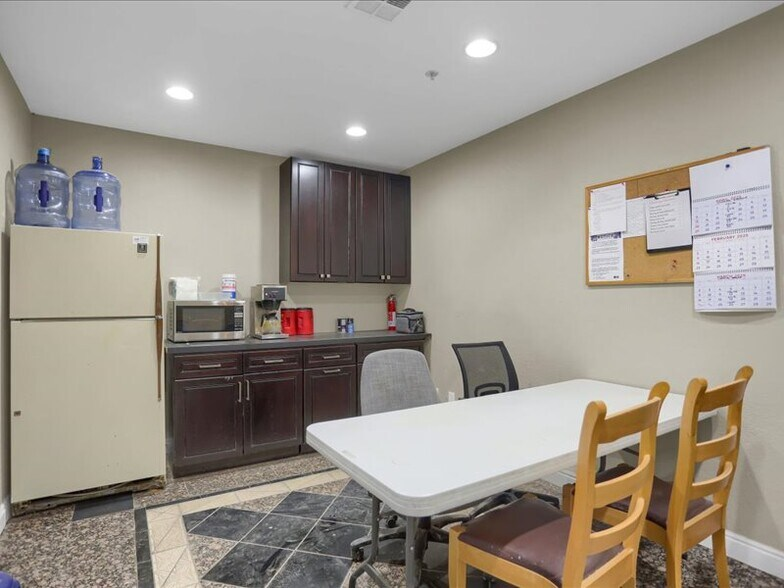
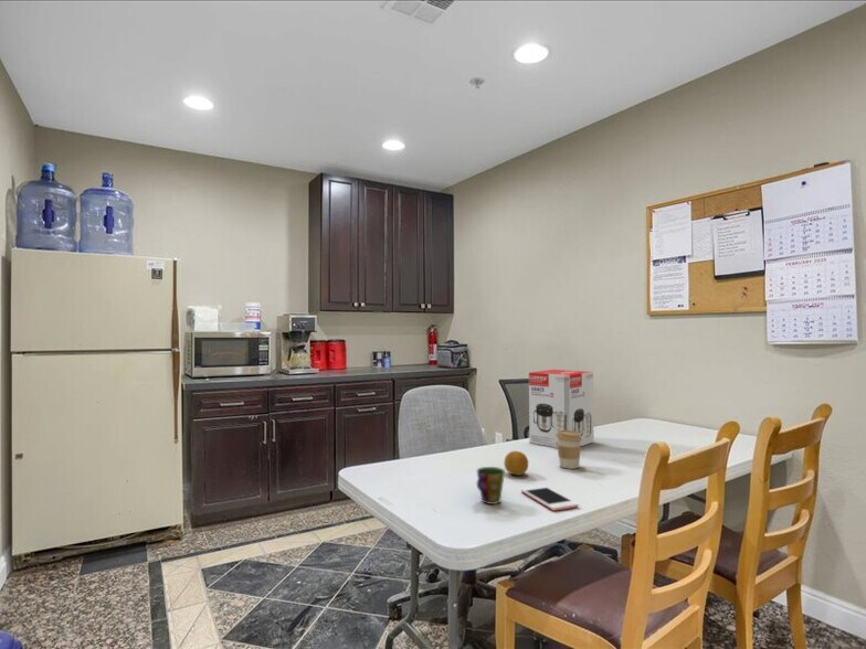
+ cell phone (548, 497)
+ coffee cup (569, 448)
+ lunch box (561, 406)
+ fruit (516, 462)
+ cup (488, 487)
